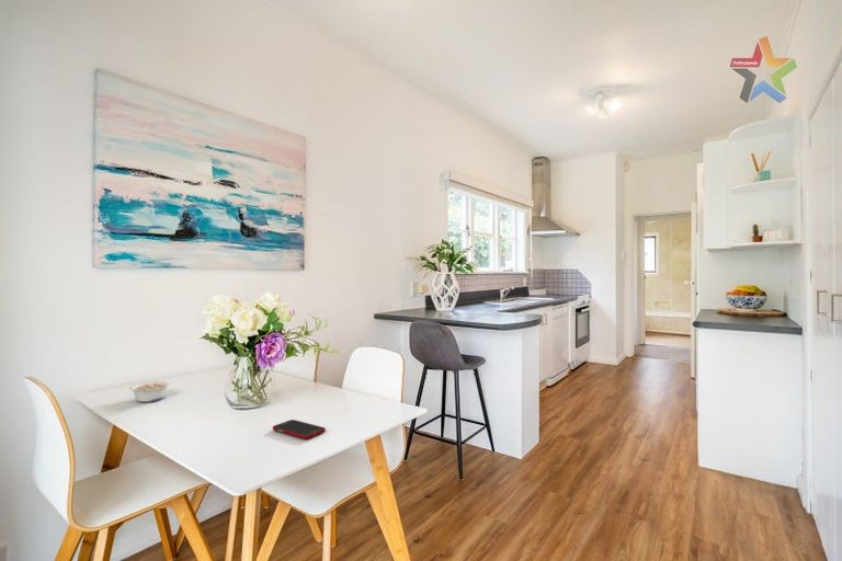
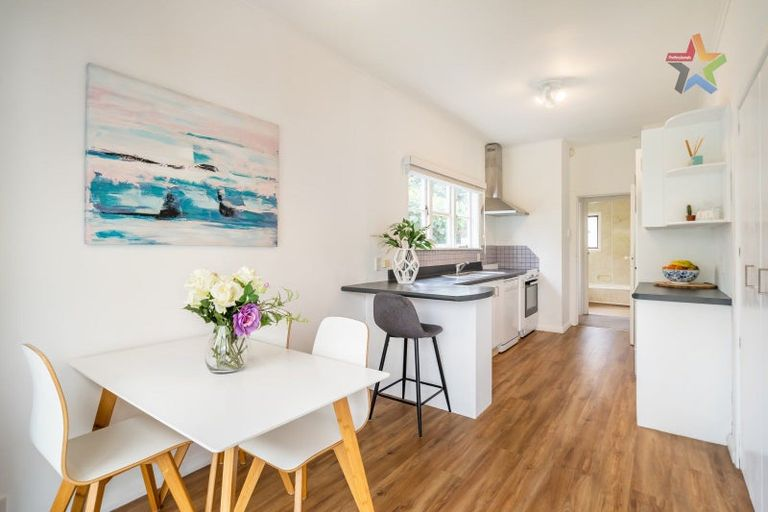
- legume (150, 390)
- cell phone (298, 428)
